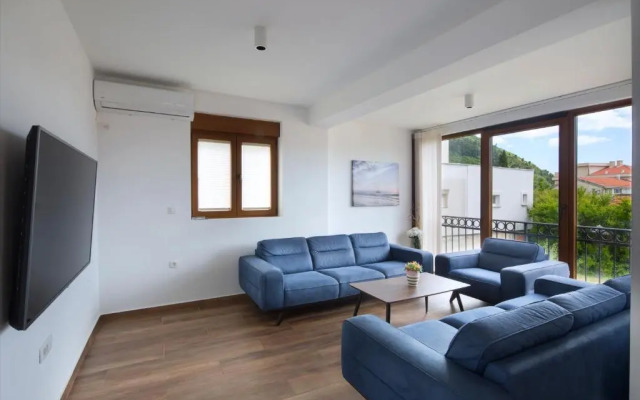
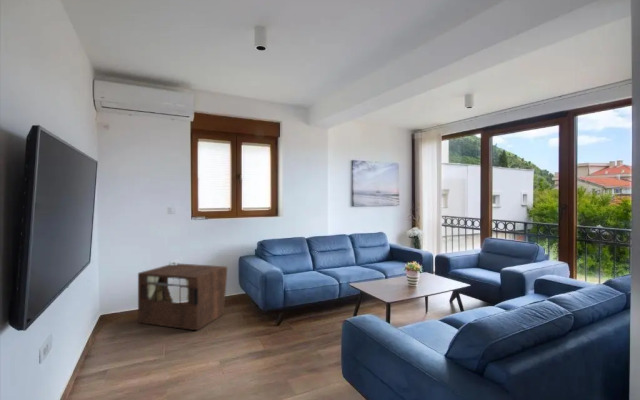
+ storage cabinet (187, 293)
